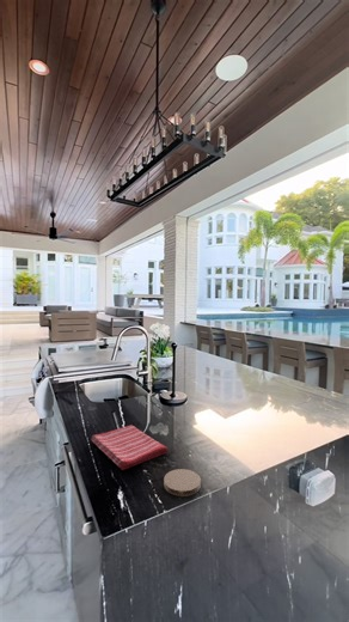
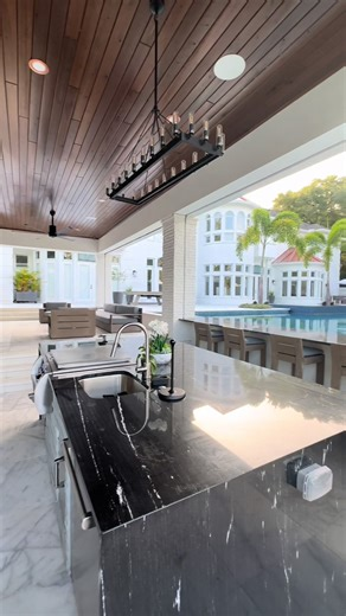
- coaster (182, 481)
- dish towel (128, 443)
